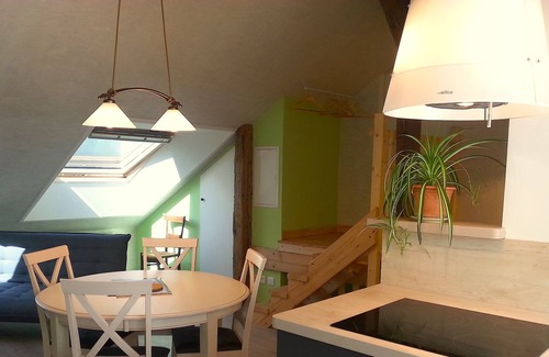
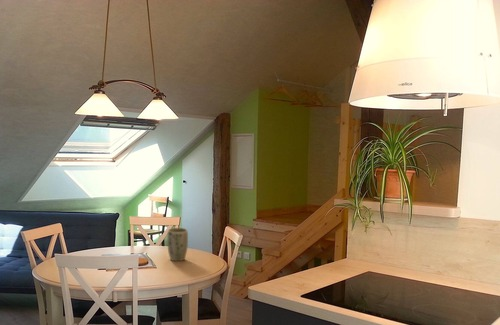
+ plant pot (177, 244)
